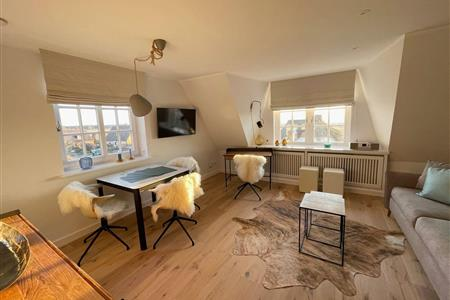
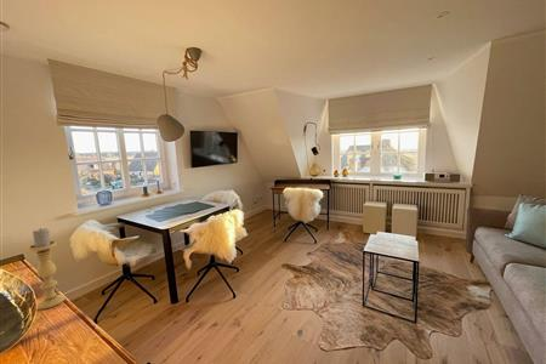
+ candle holder (45, 266)
